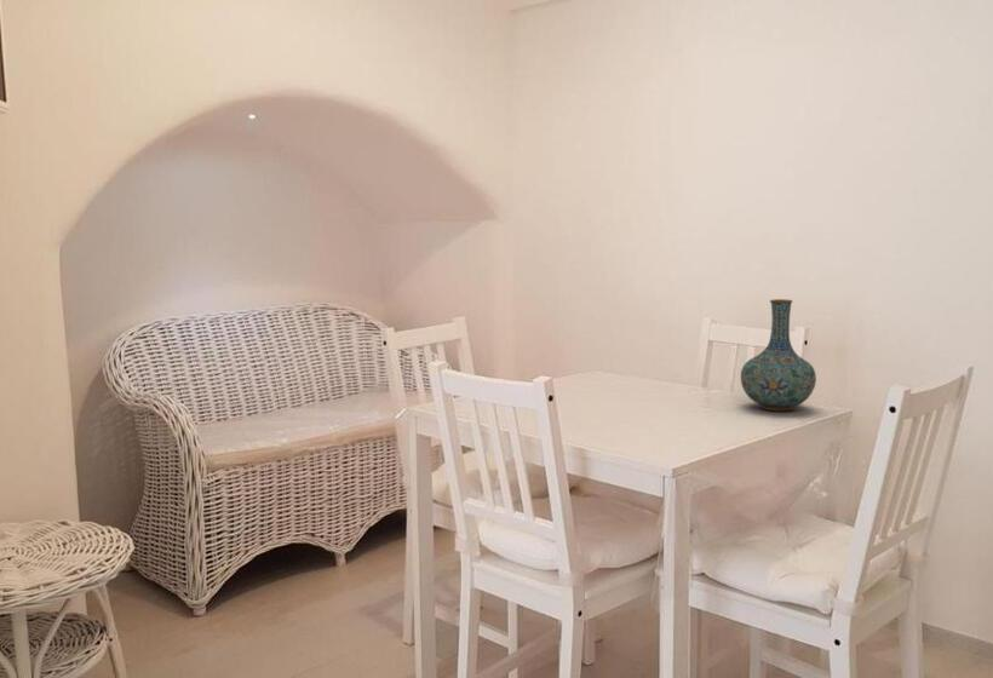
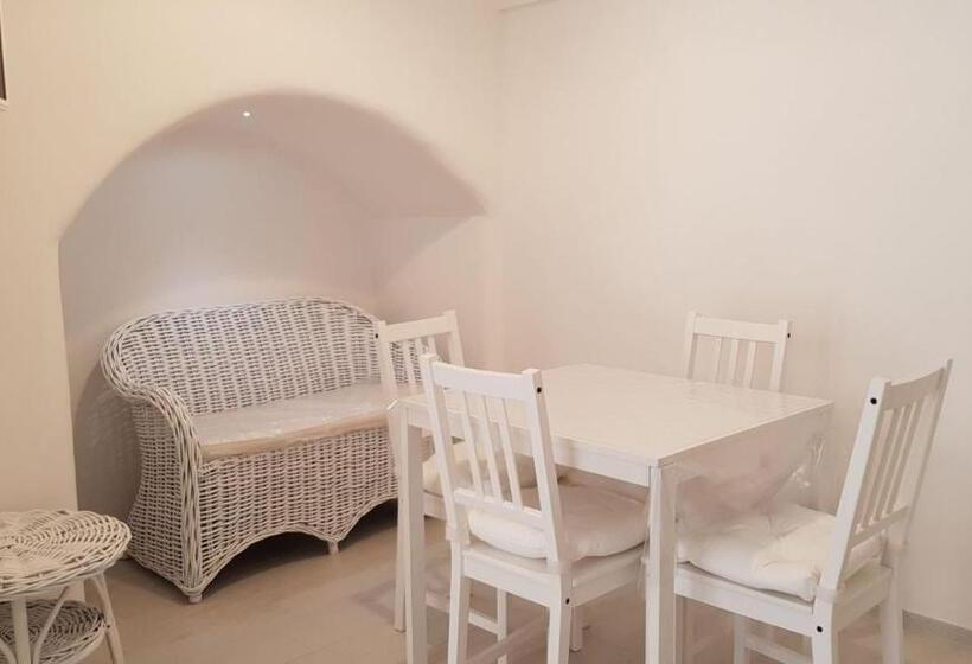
- vase (777, 355)
